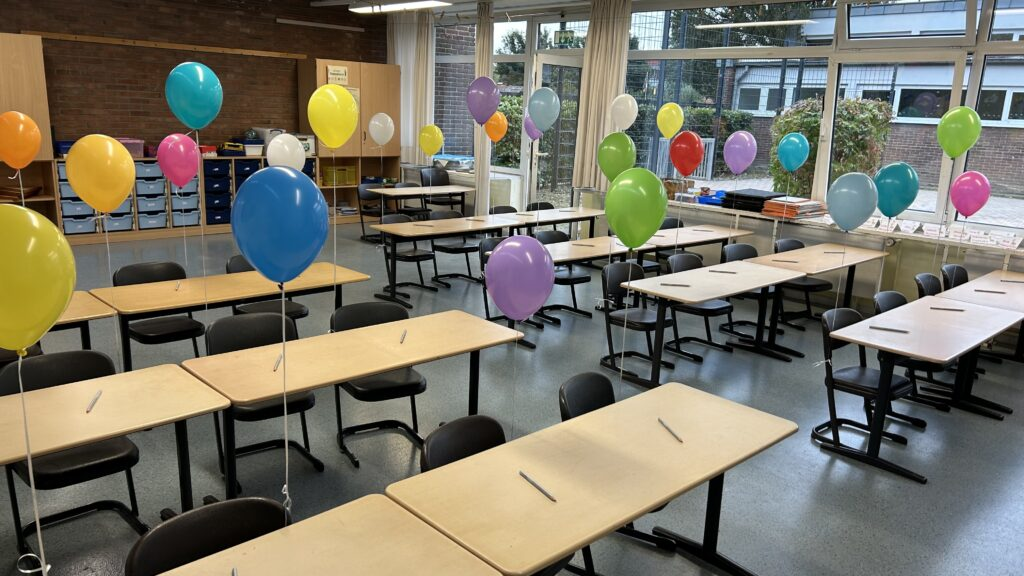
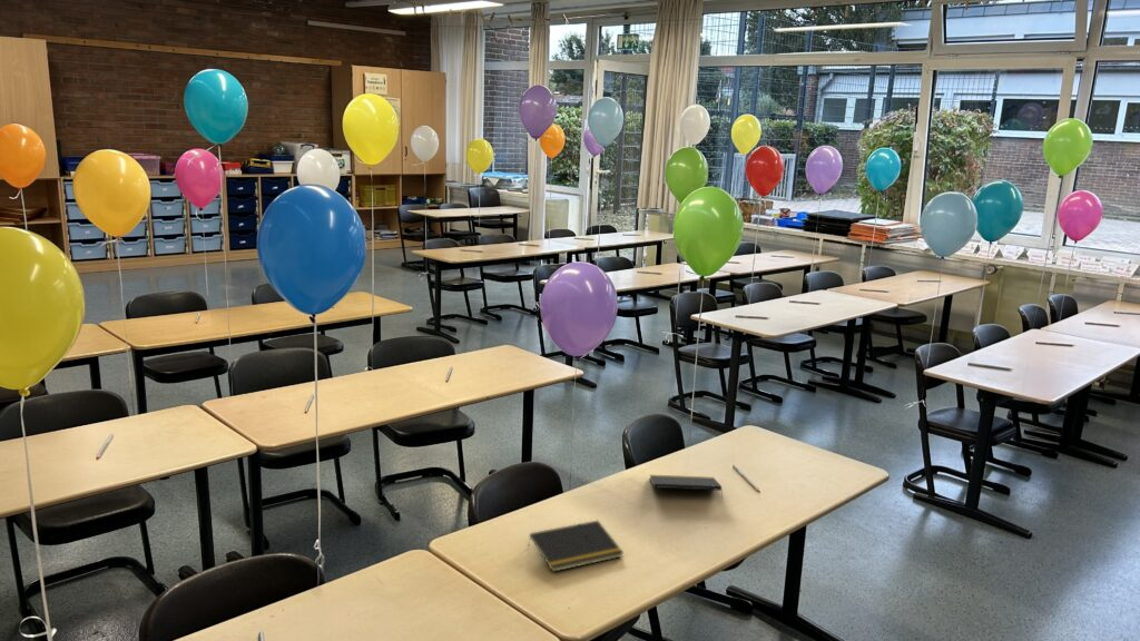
+ notepad (576, 544)
+ notepad (684, 482)
